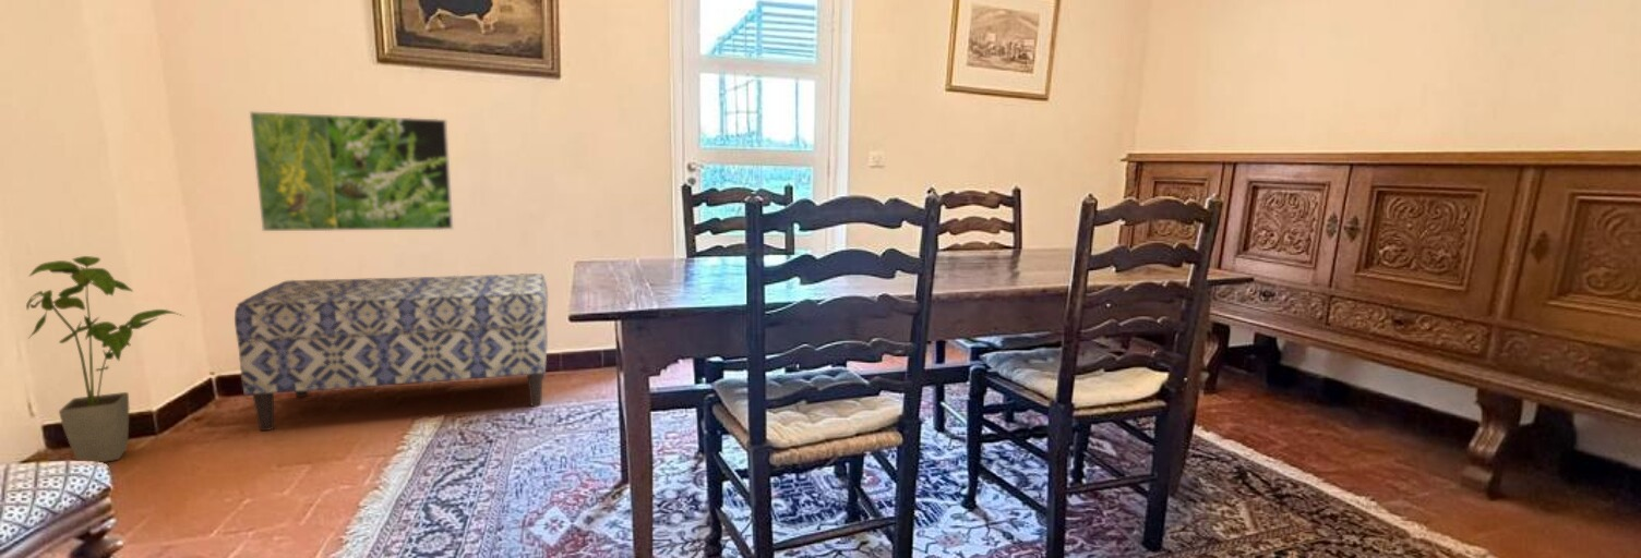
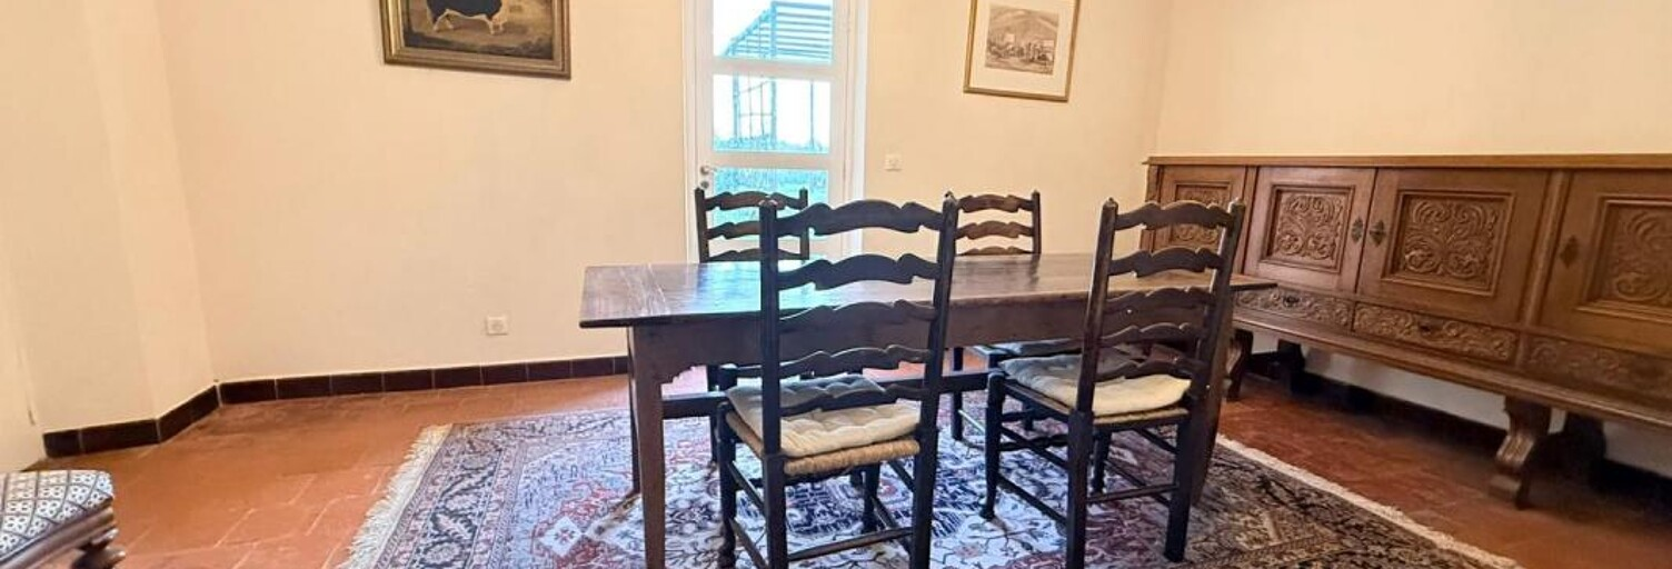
- house plant (106, 359)
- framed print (357, 173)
- bench (414, 343)
